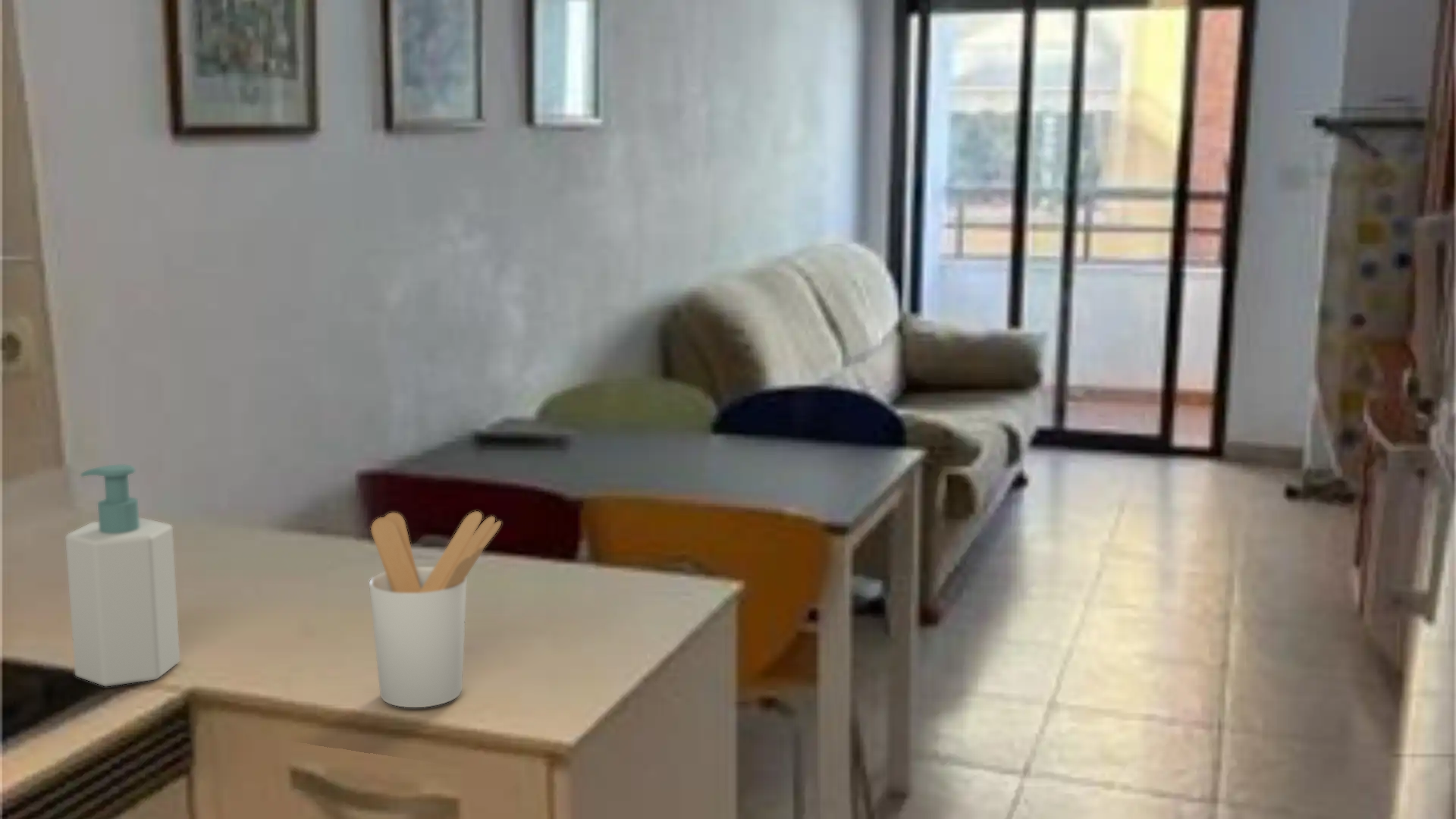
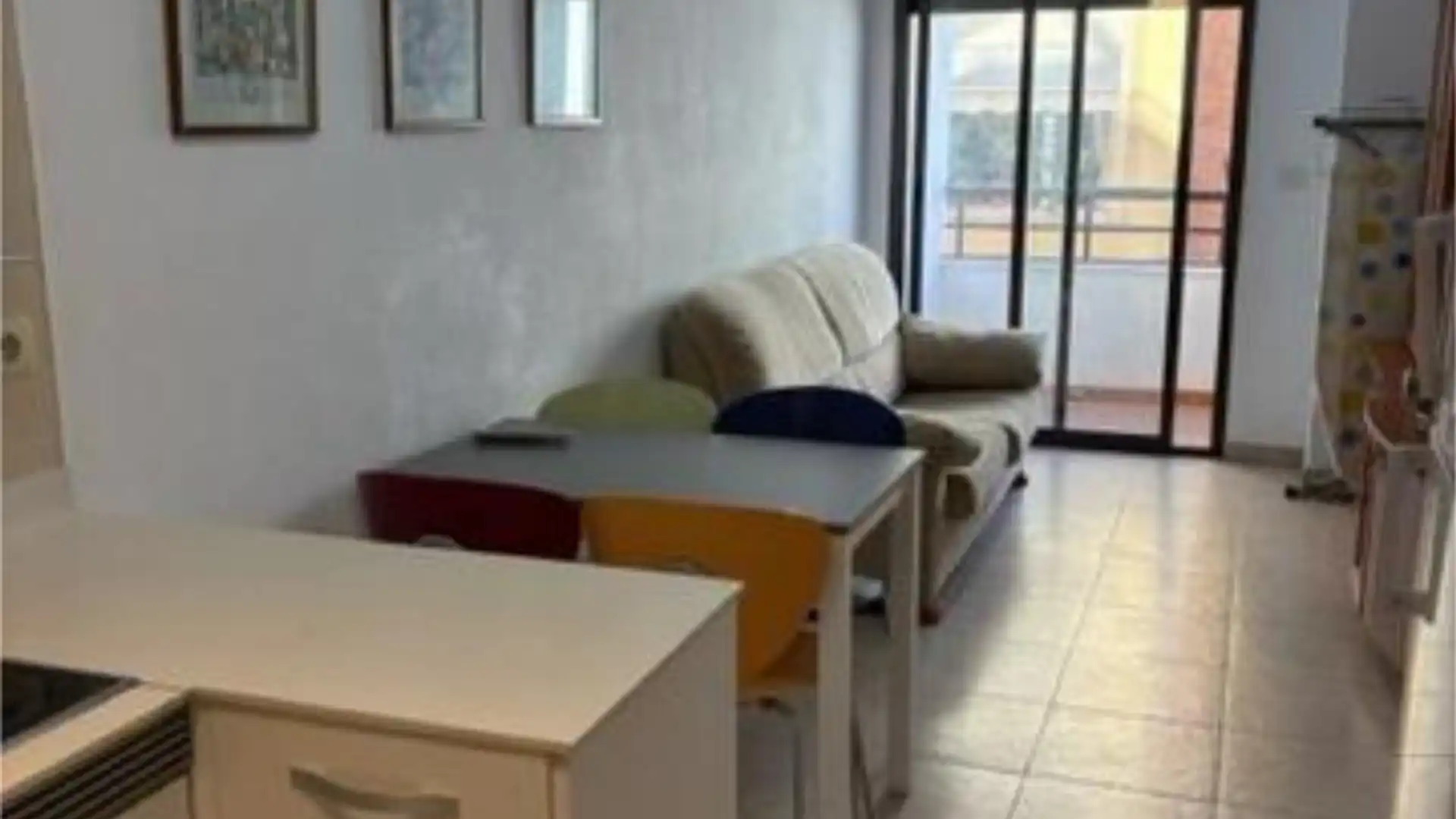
- utensil holder (439, 603)
- soap bottle (122, 570)
